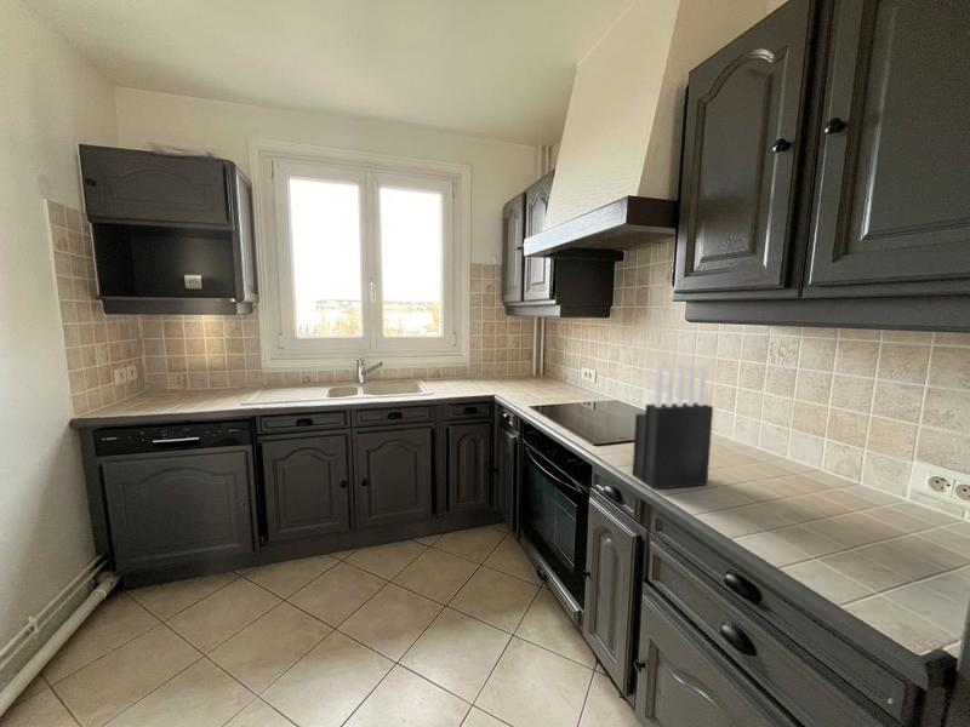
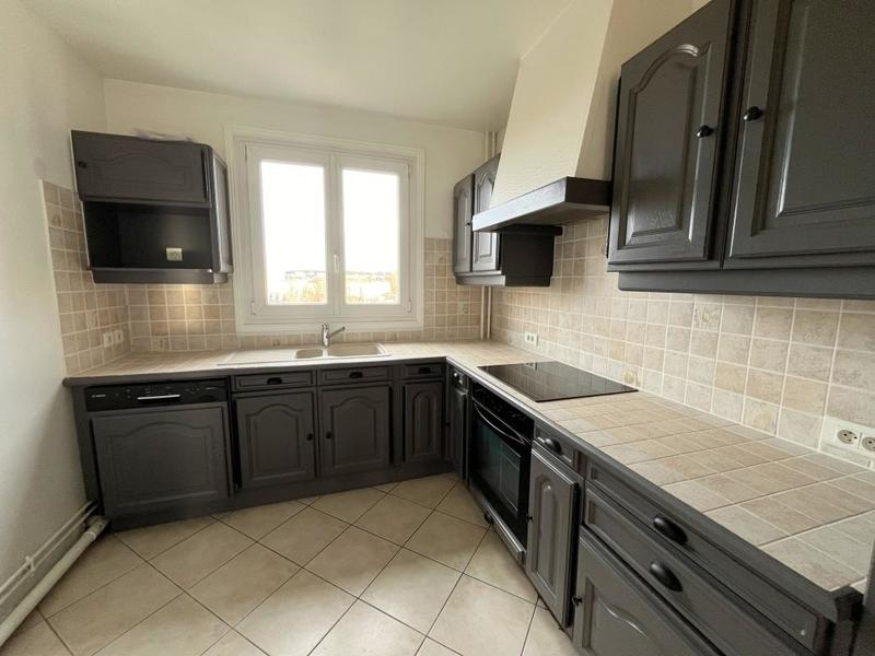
- knife block (669, 422)
